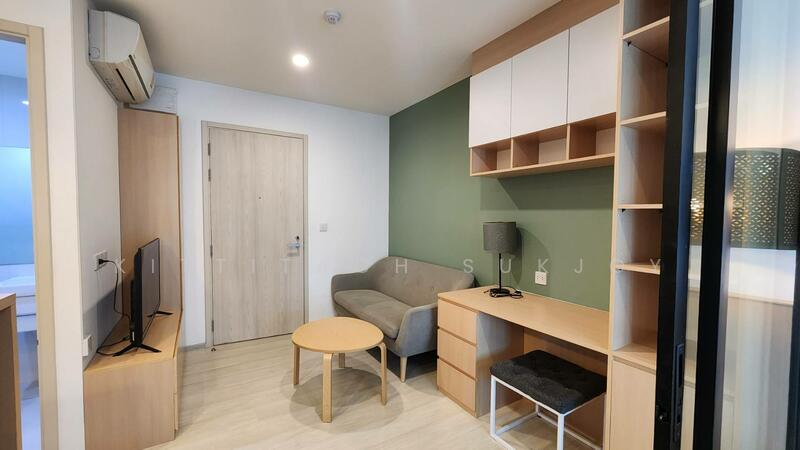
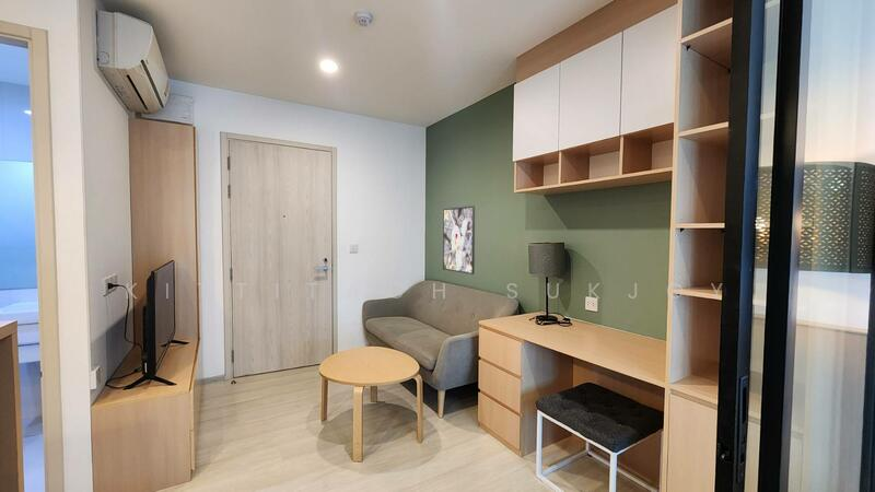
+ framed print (457, 239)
